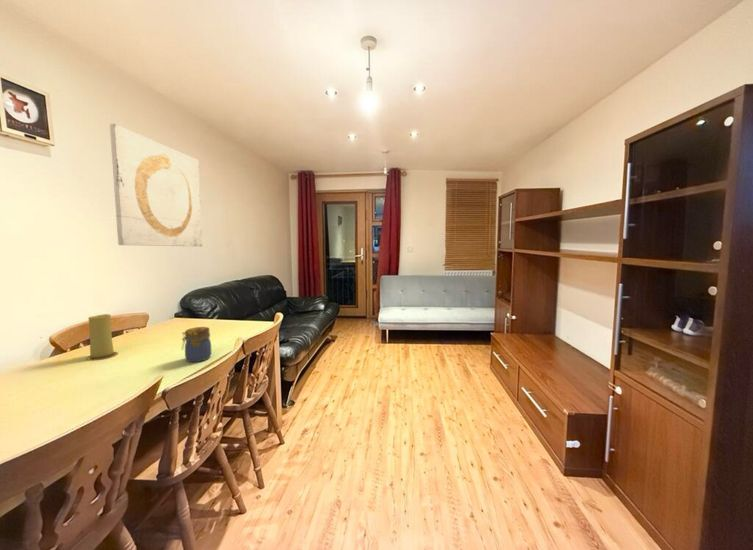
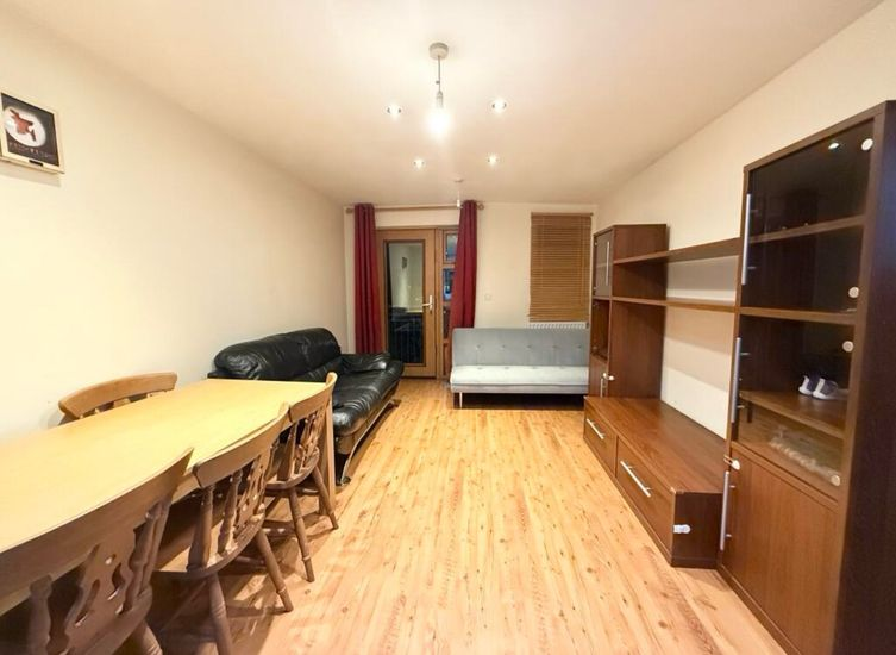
- candle (100, 336)
- wall art (164, 196)
- jar (196, 343)
